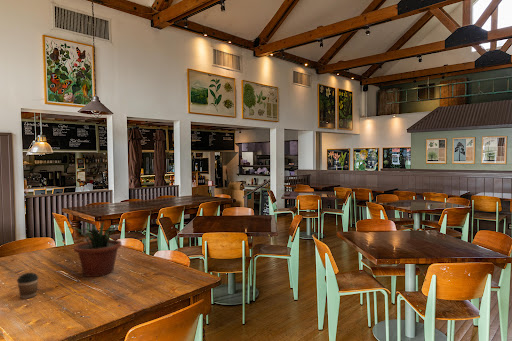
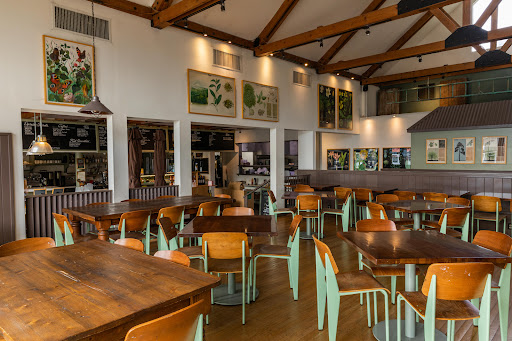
- potted plant (100, 248)
- coffee cup (28, 284)
